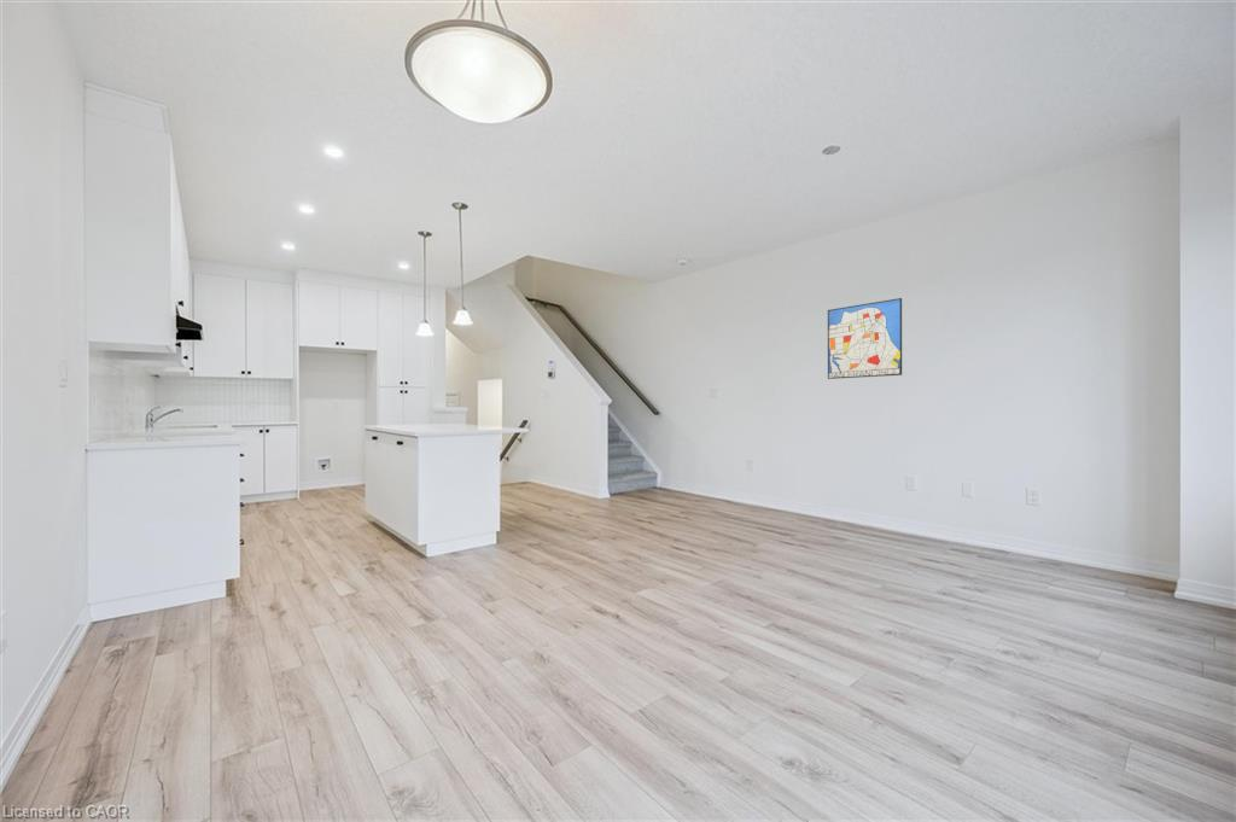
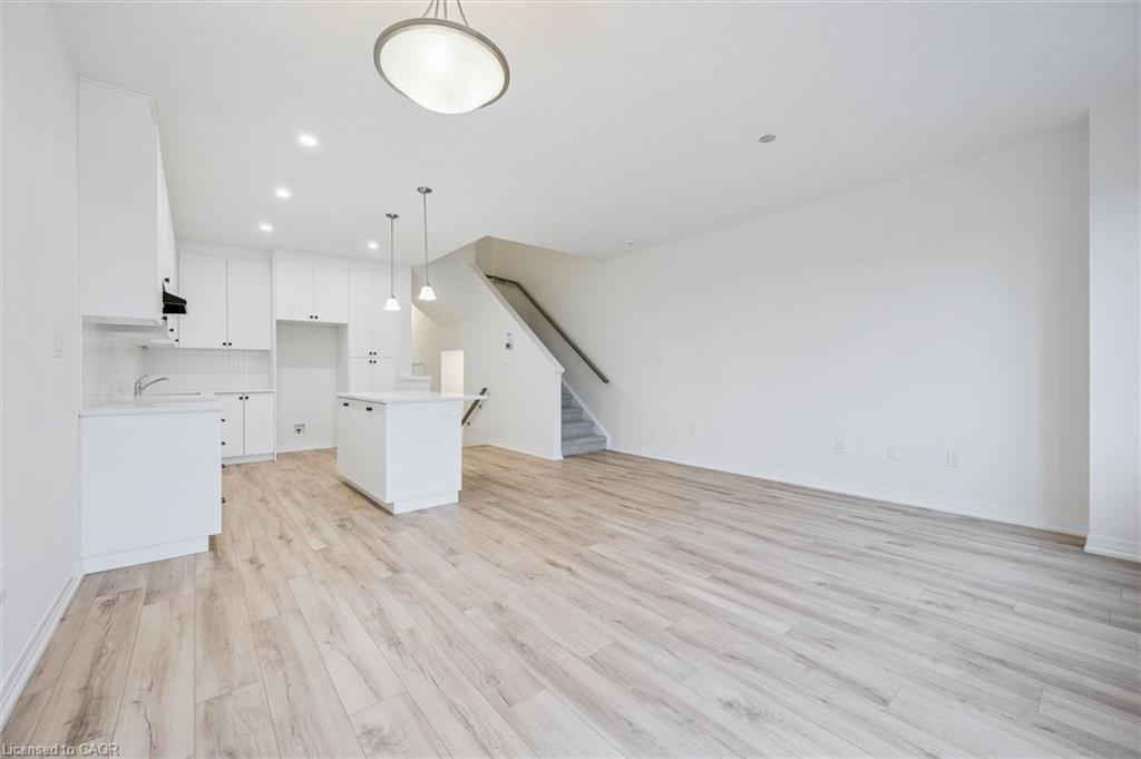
- wall art (862, 340)
